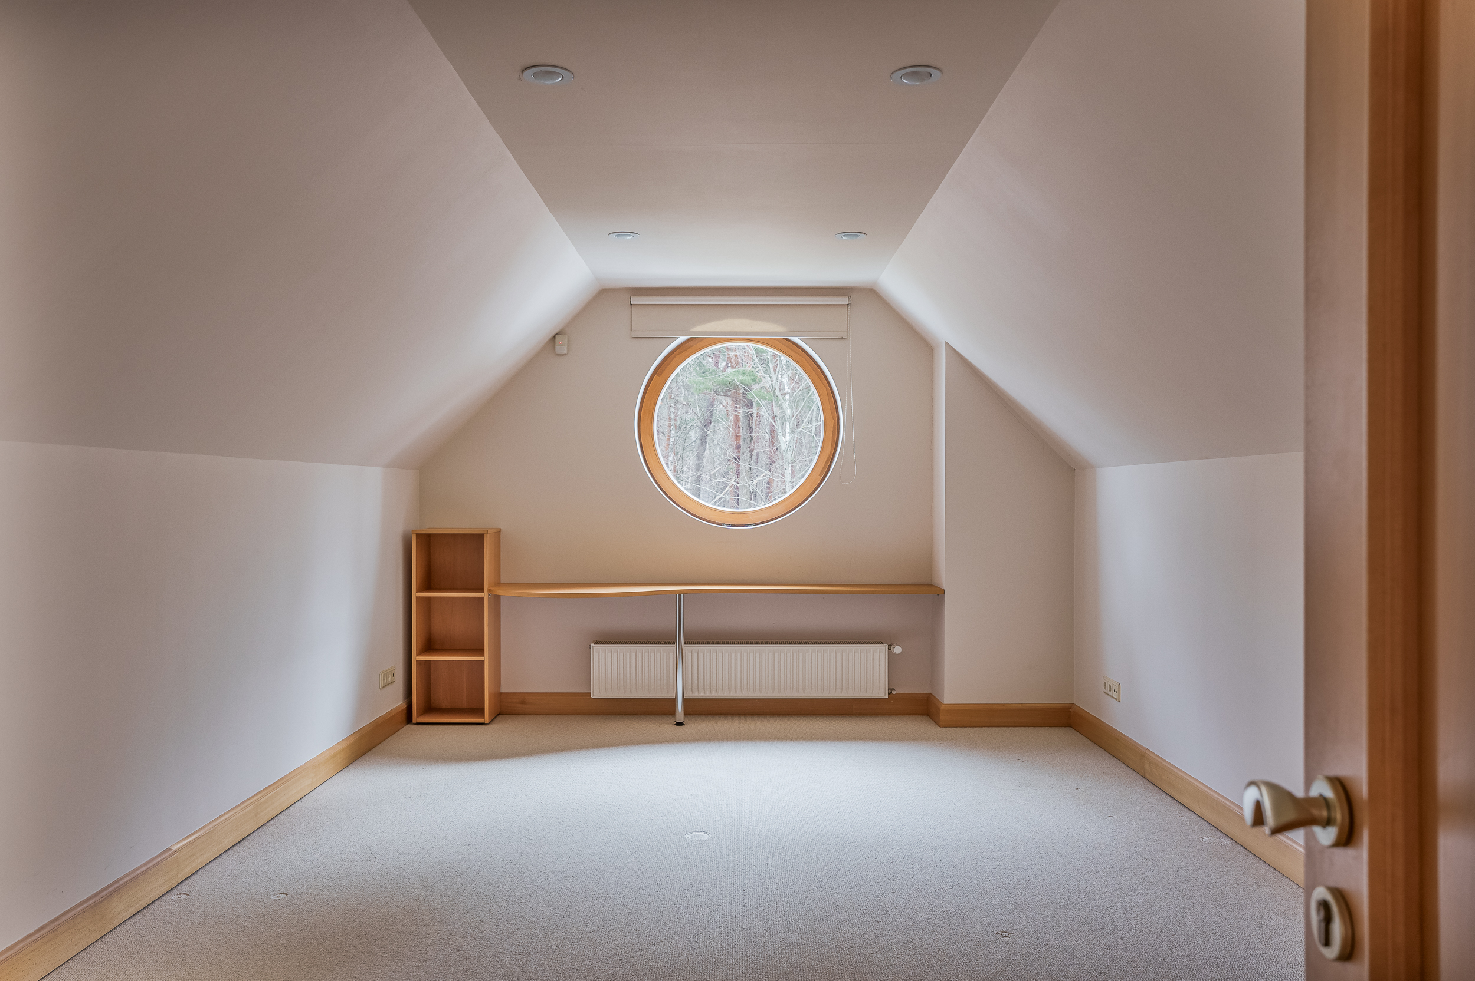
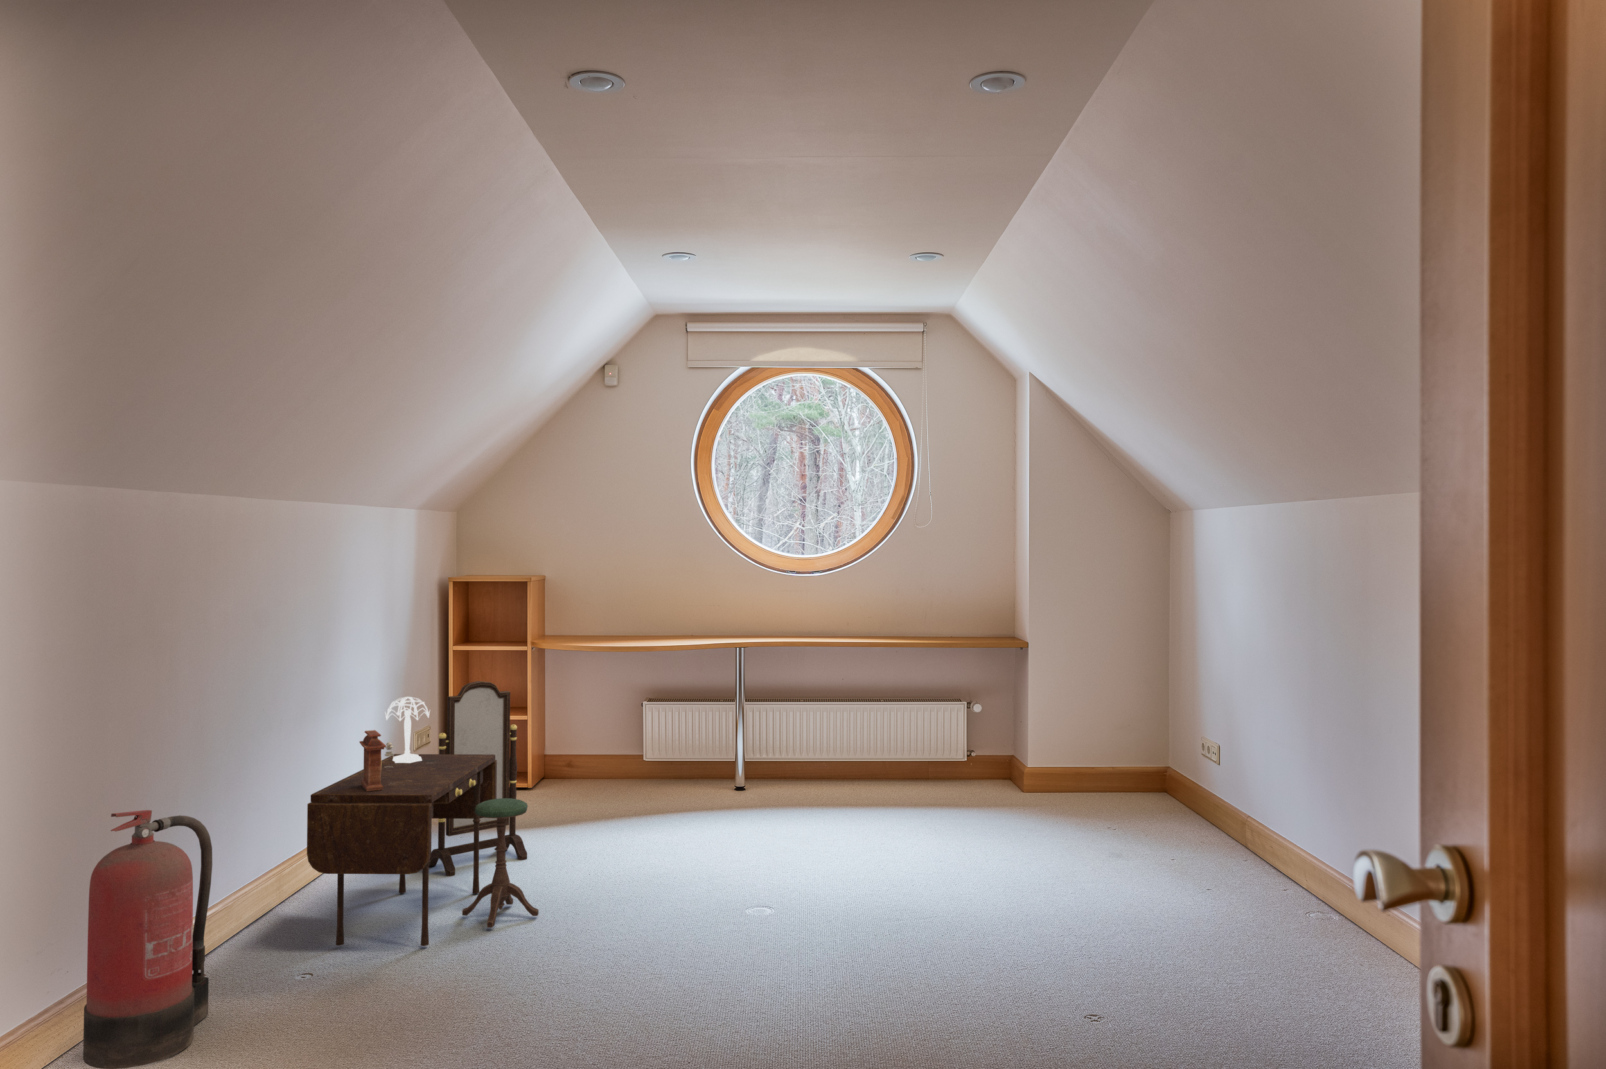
+ desk (468, 795)
+ fire extinguisher (153, 920)
